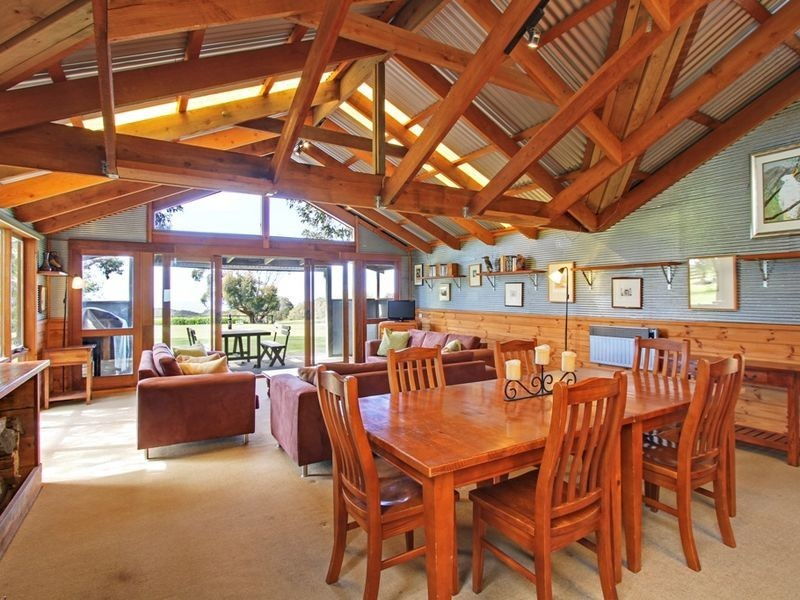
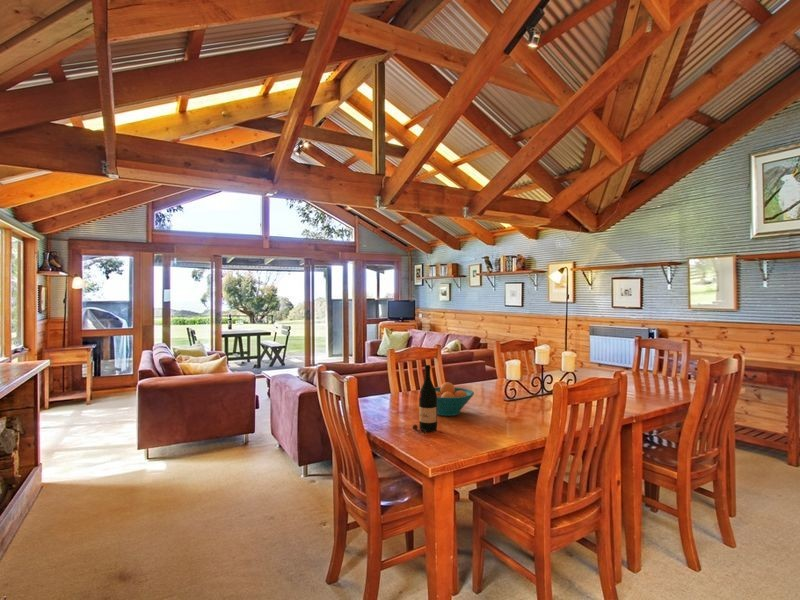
+ wine bottle (425, 398)
+ fruit bowl (447, 397)
